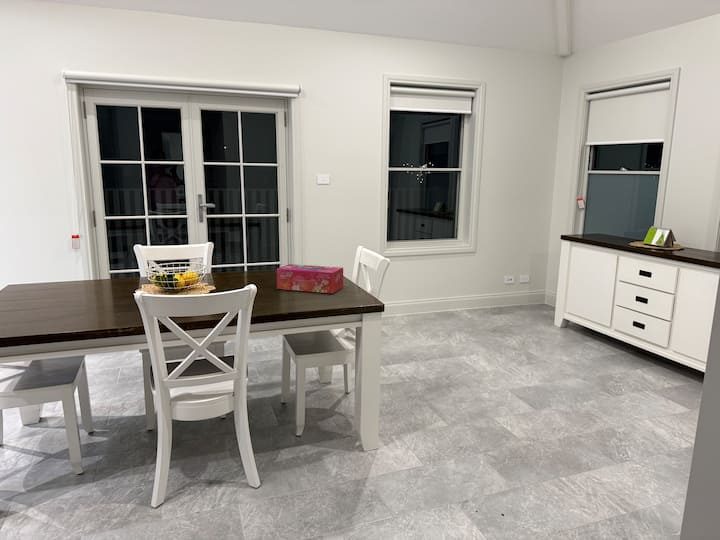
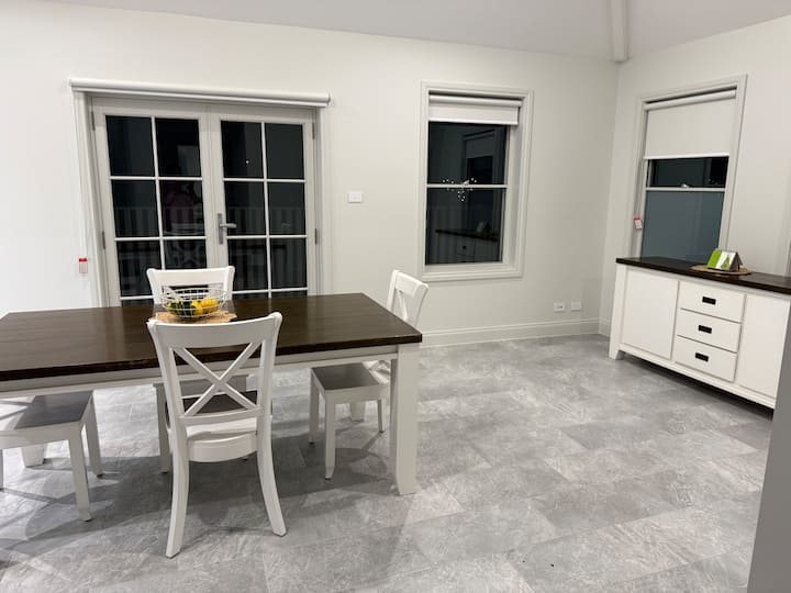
- tissue box (310, 278)
